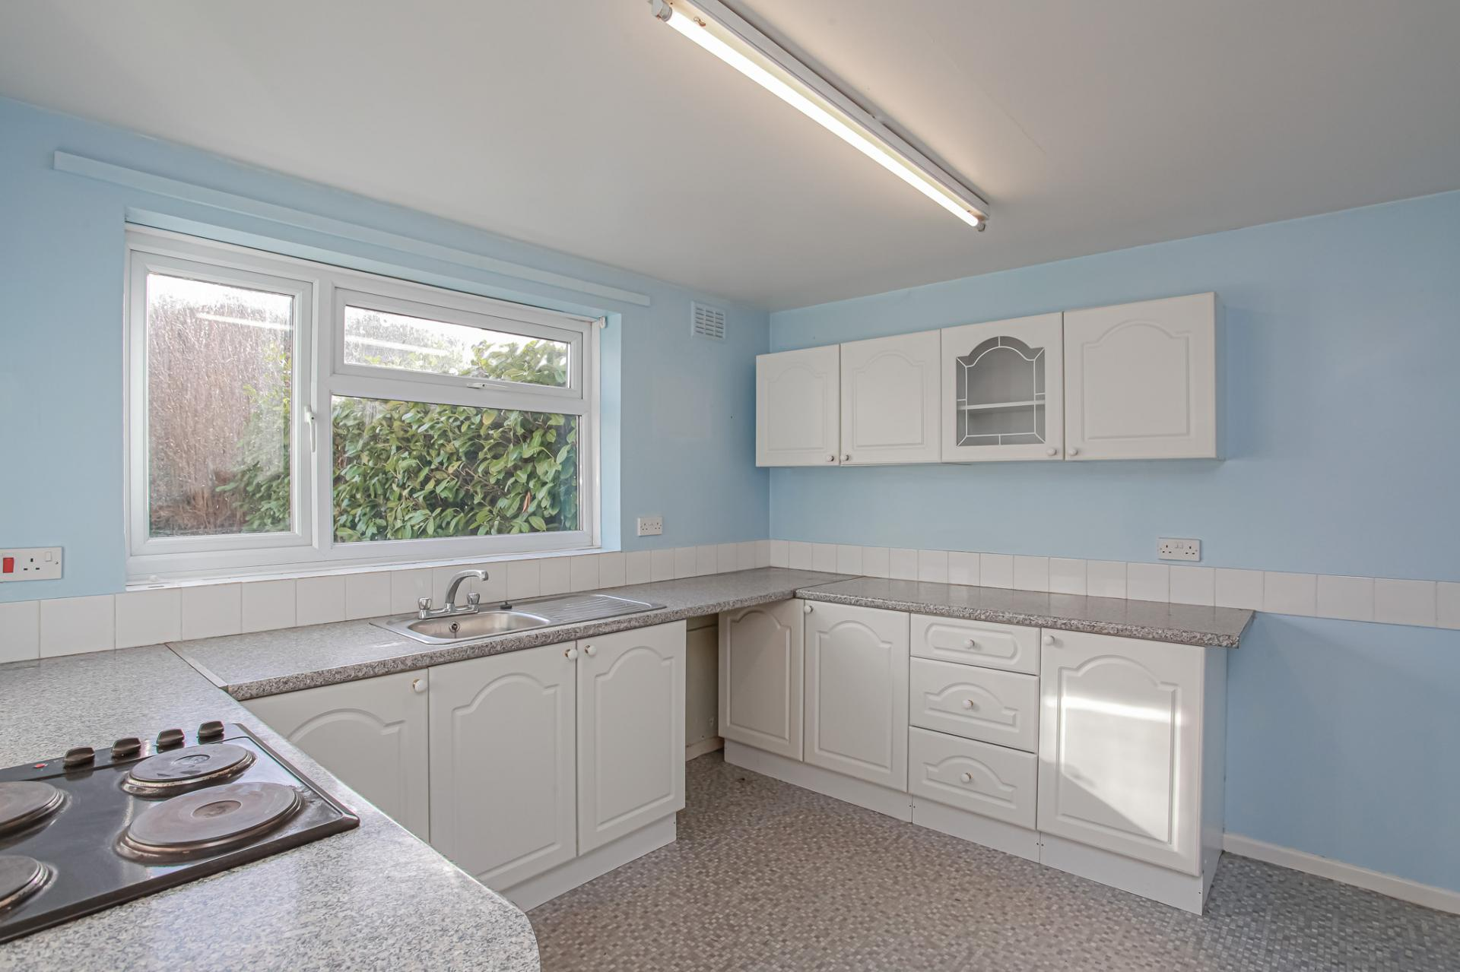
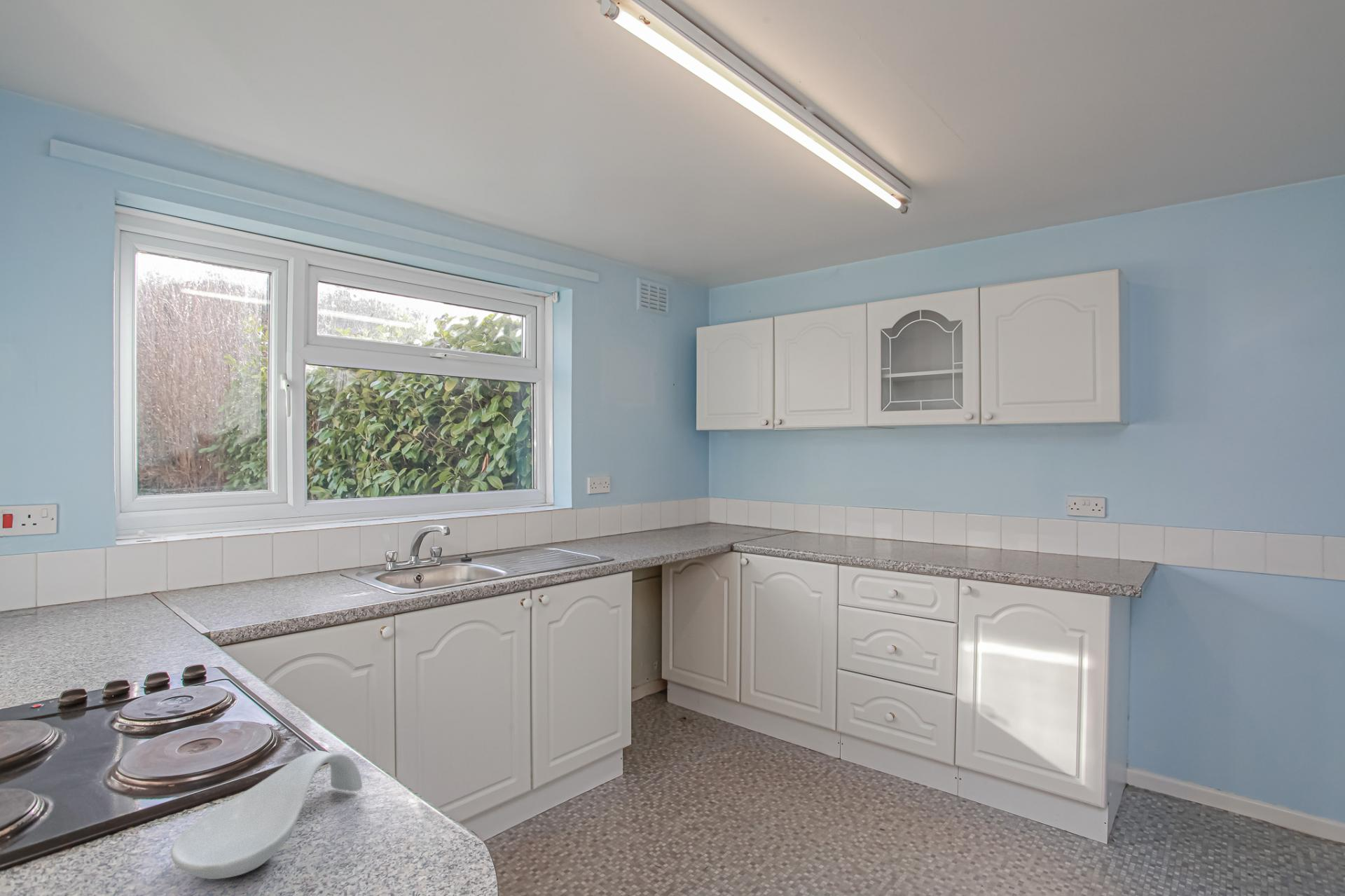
+ spoon rest (278, 805)
